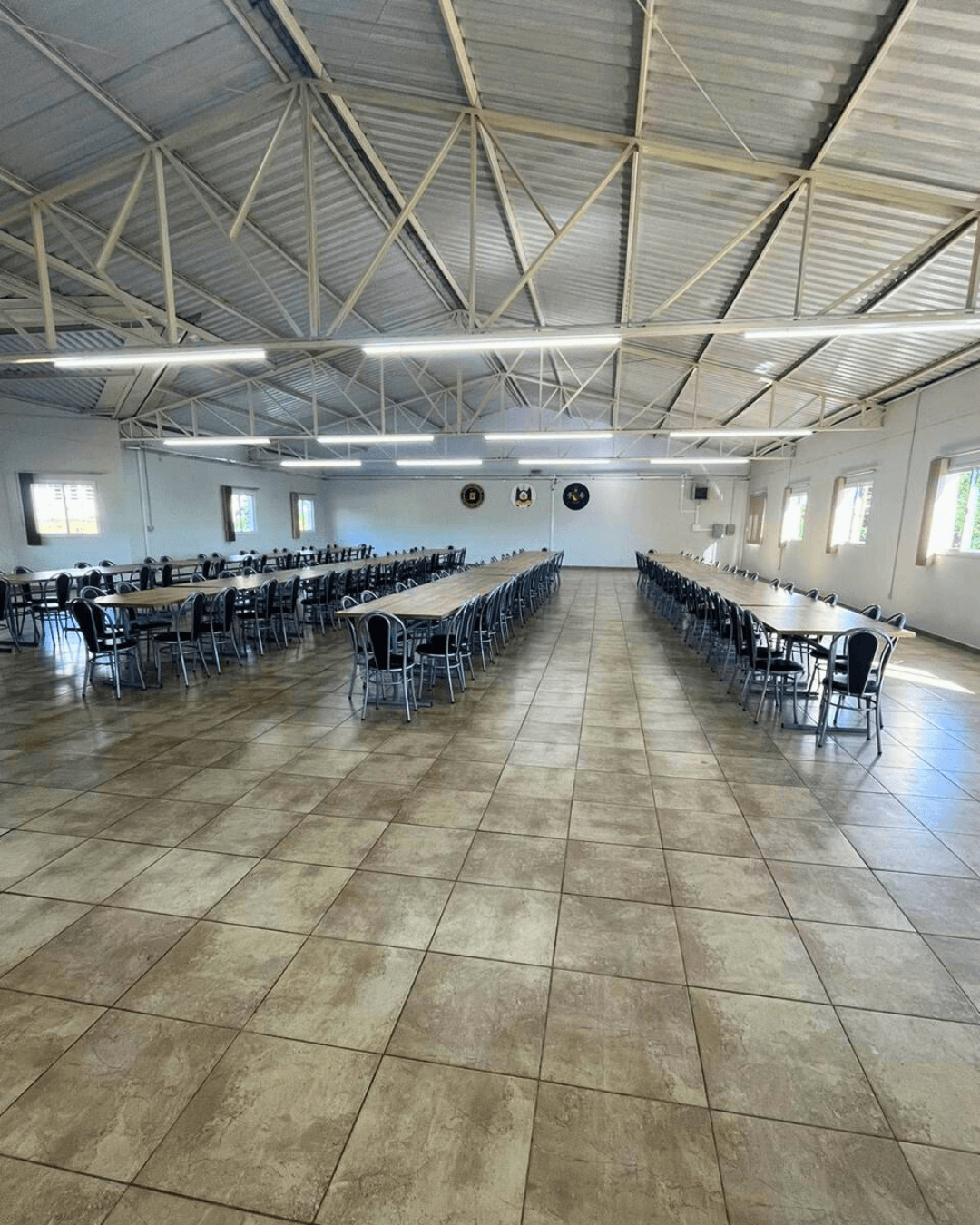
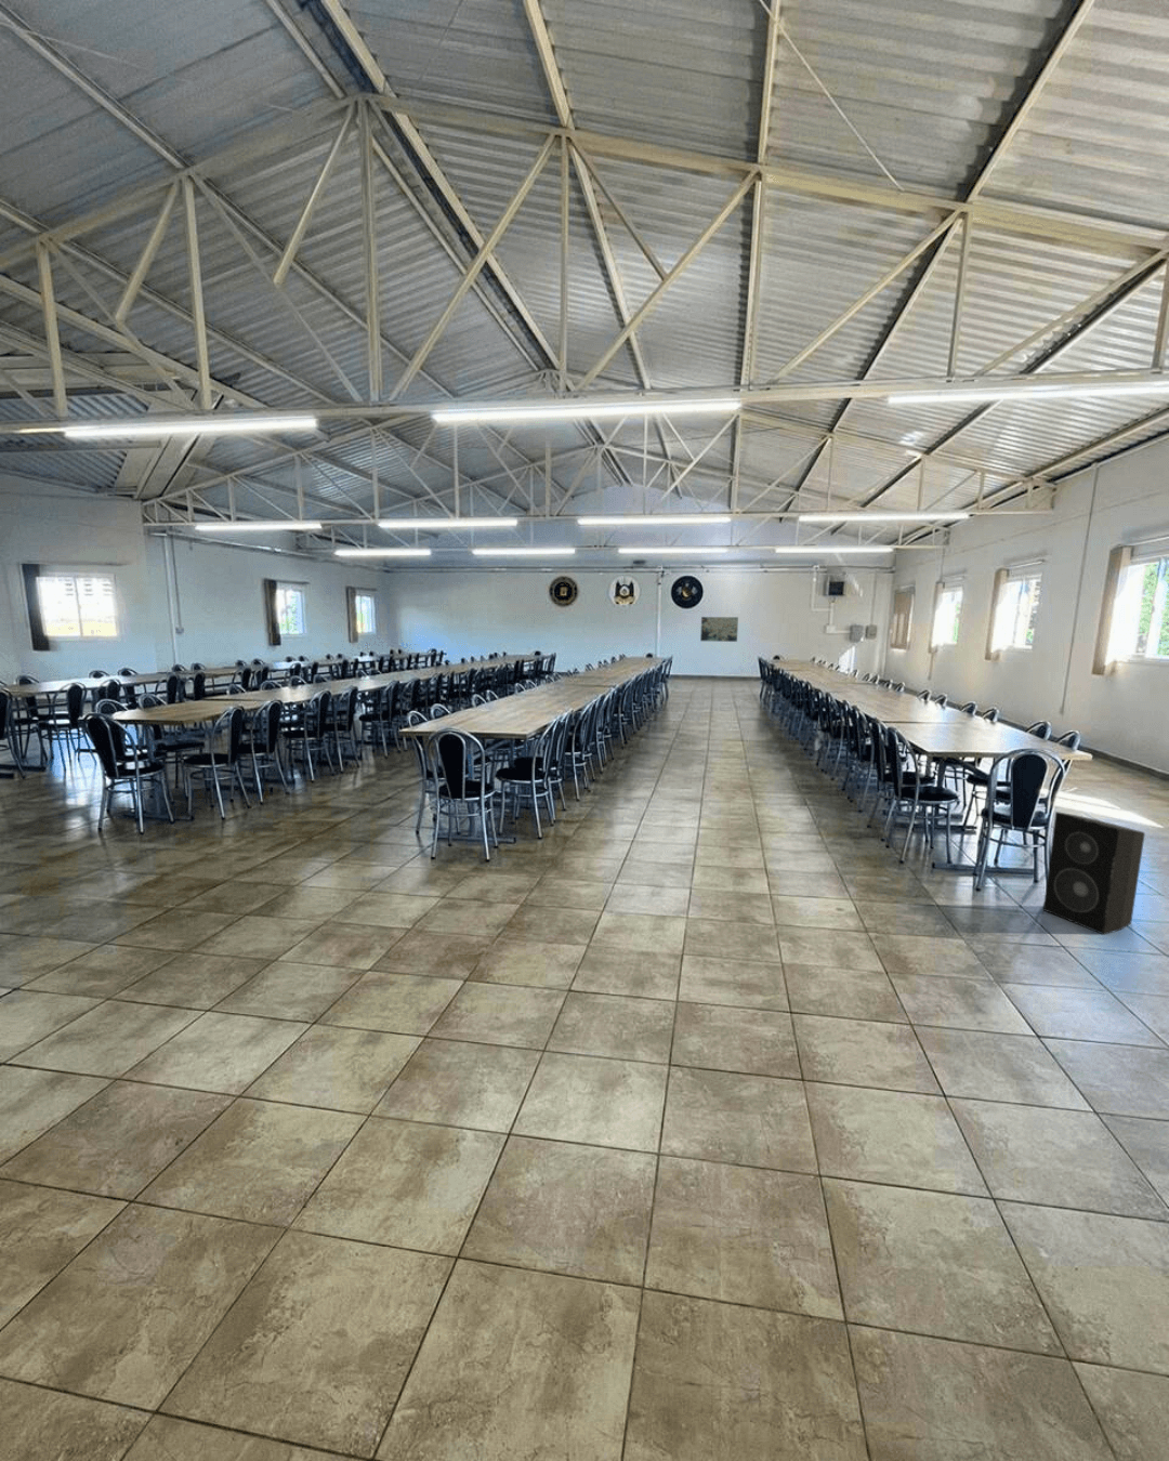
+ speaker (1096, 868)
+ wall art (719, 629)
